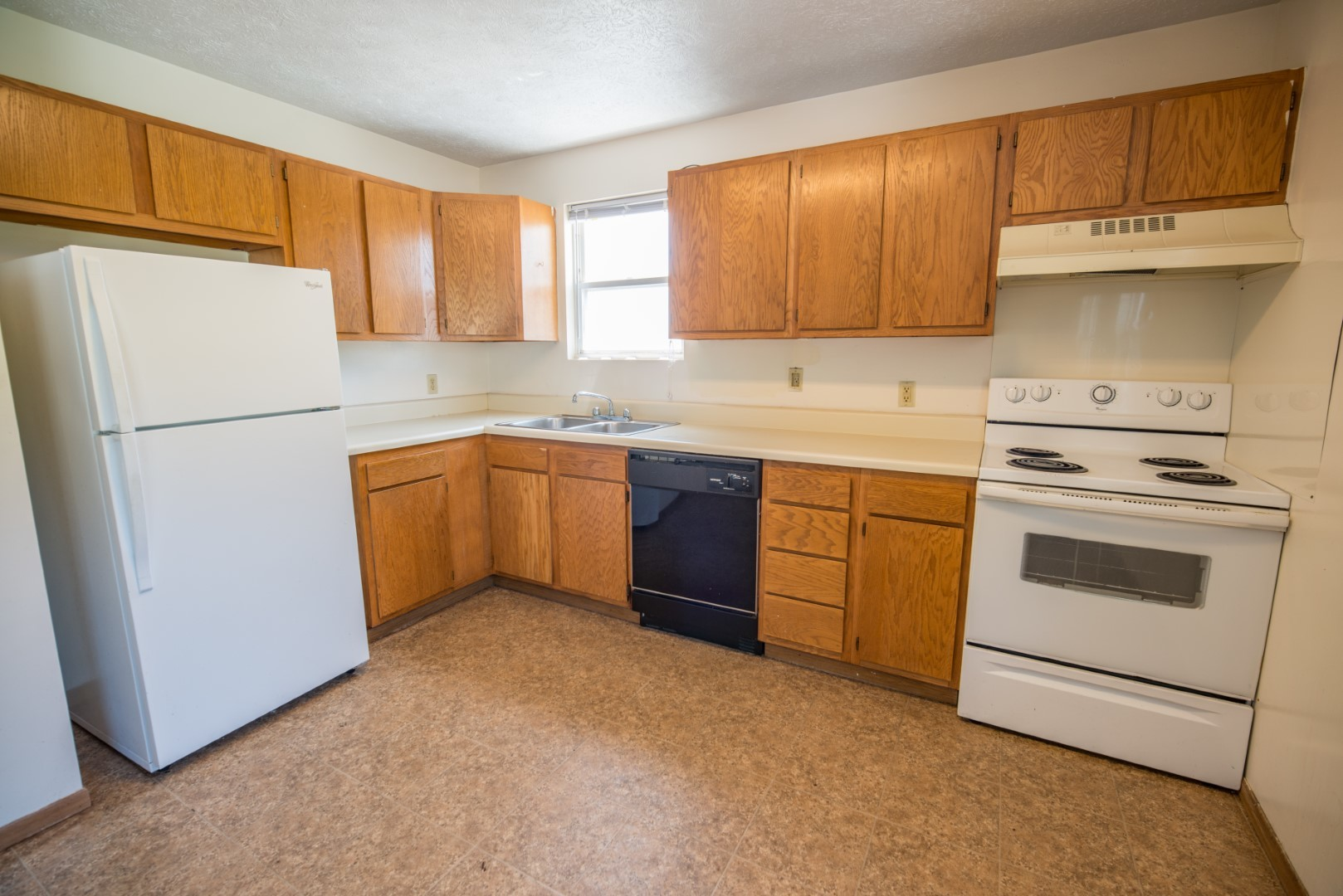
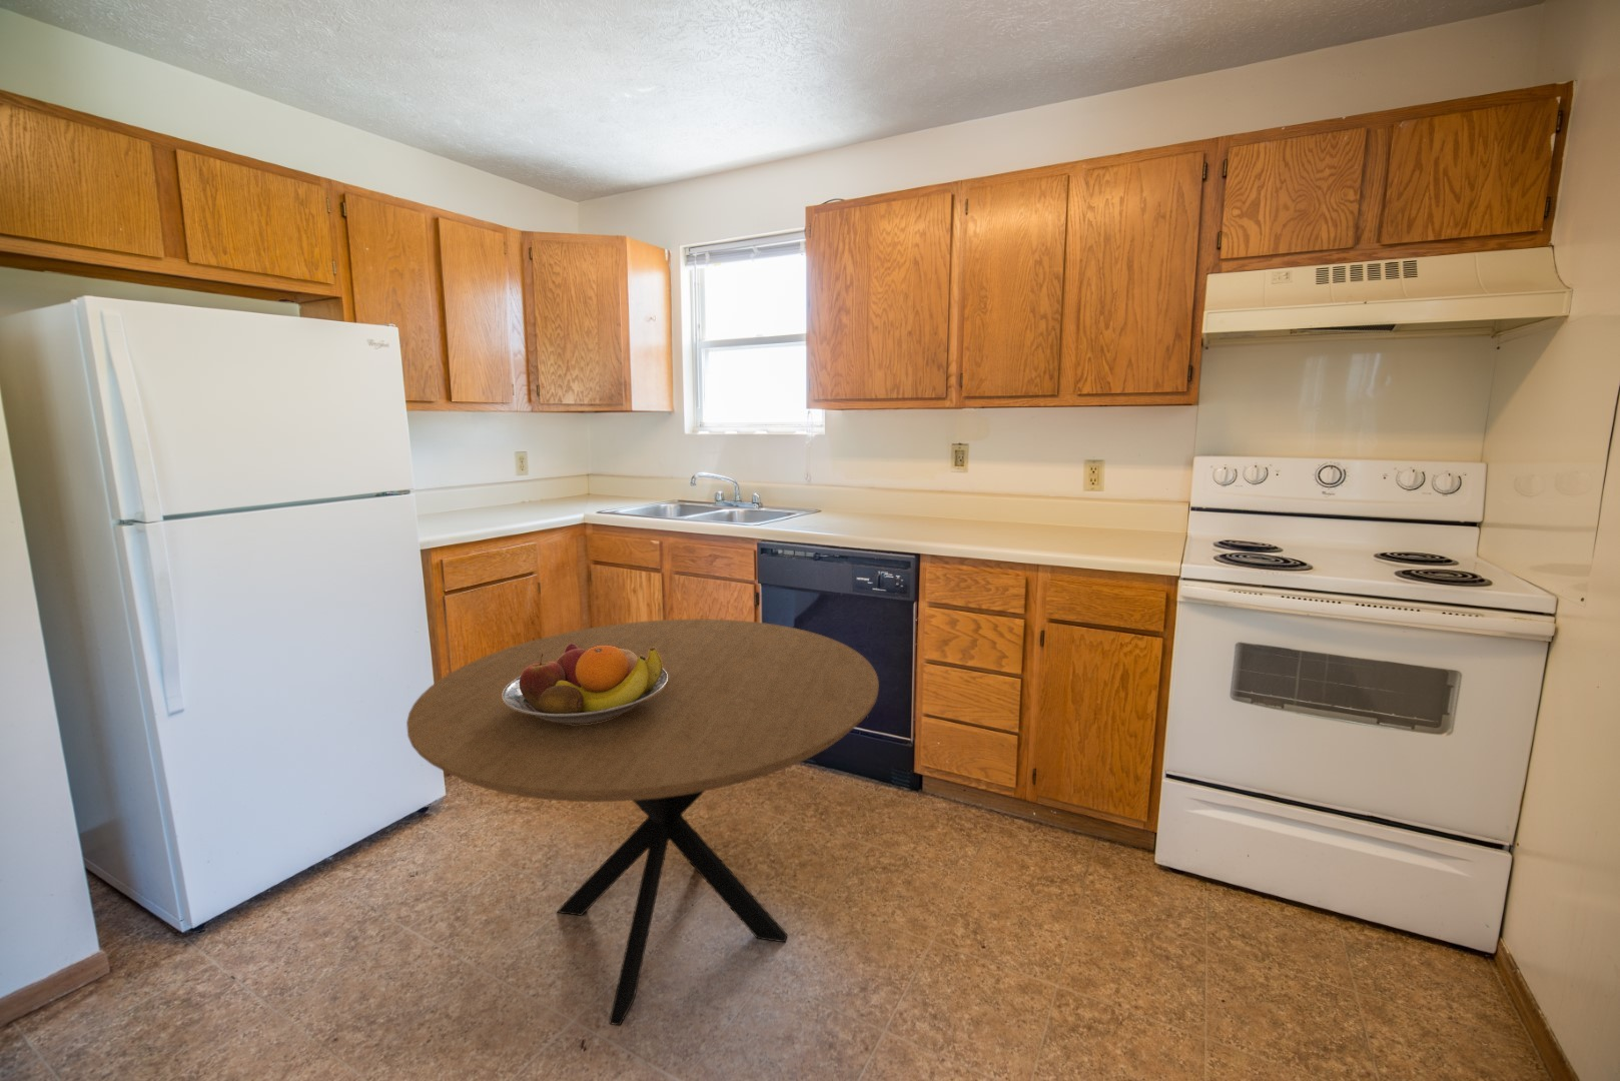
+ dining table (663, 804)
+ fruit bowl (586, 676)
